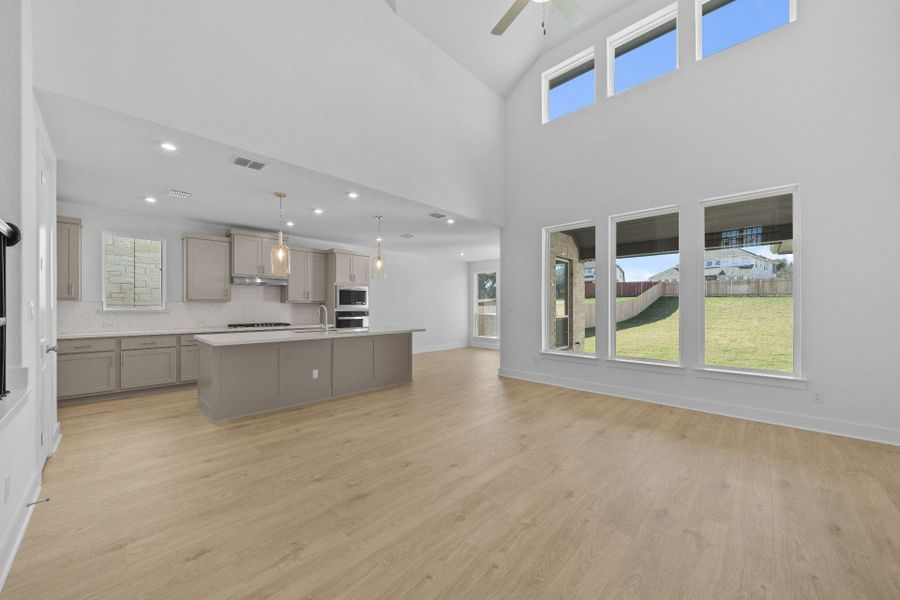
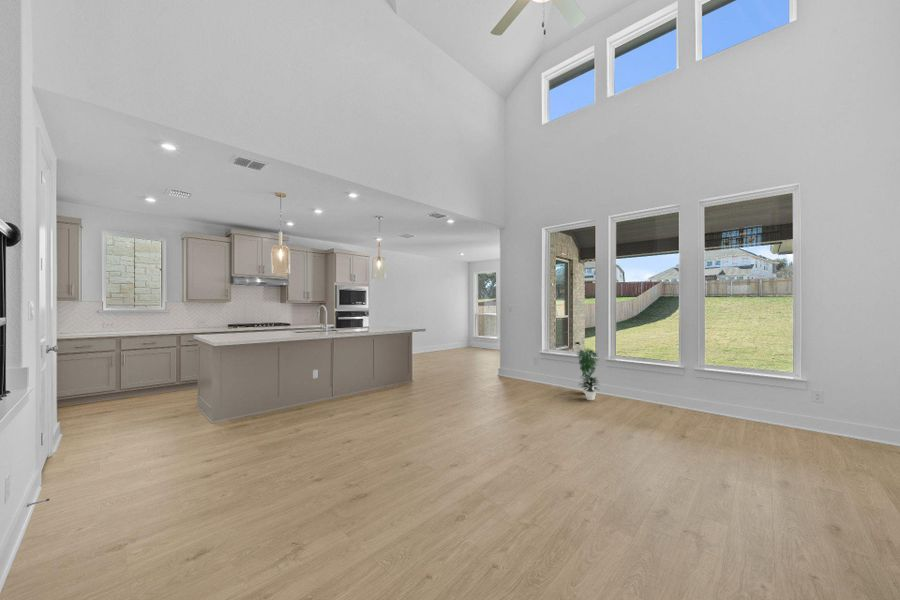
+ potted plant (587, 371)
